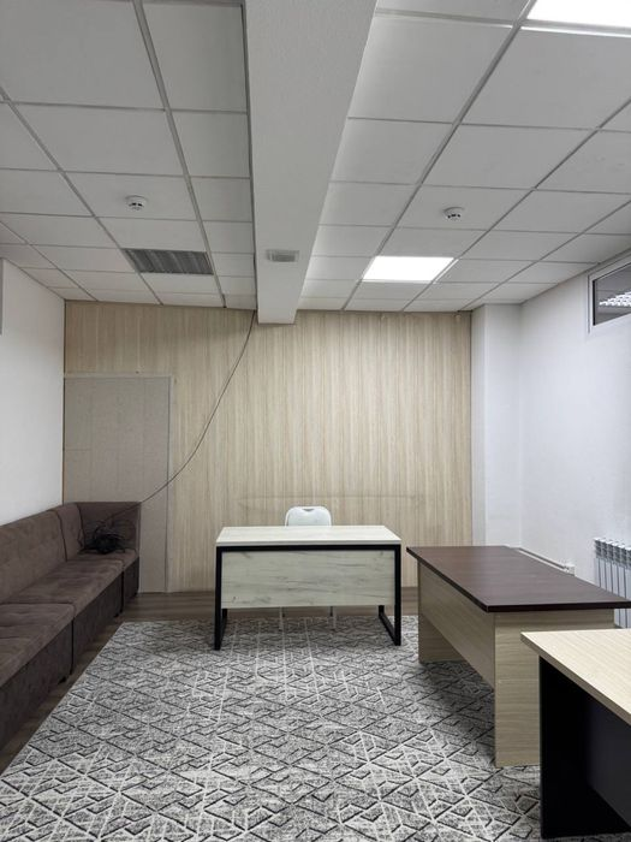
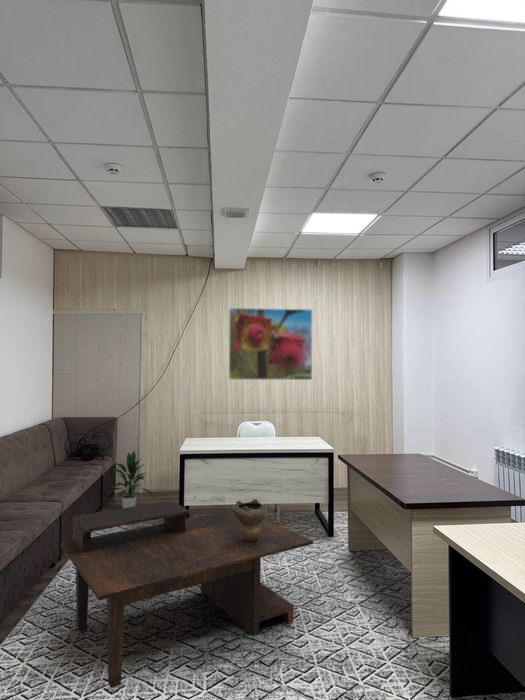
+ coffee table (188, 570)
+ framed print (270, 344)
+ indoor plant (131, 483)
+ decorative bowl (250, 520)
